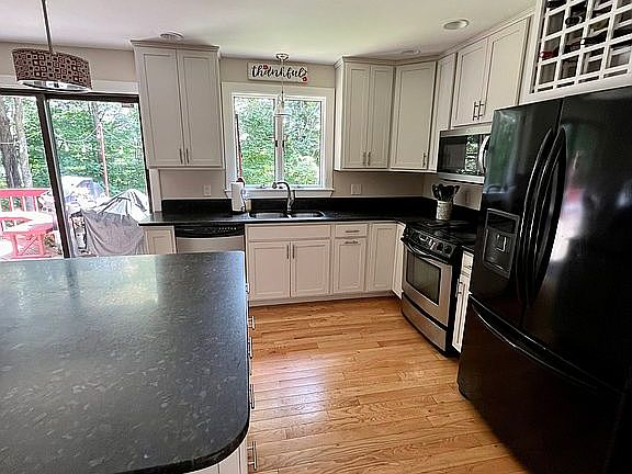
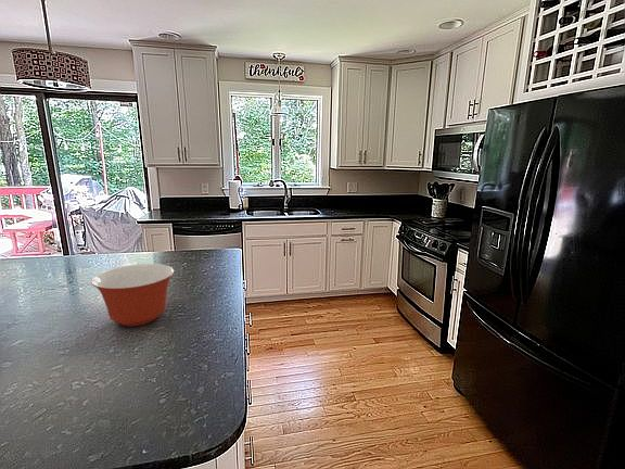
+ mixing bowl (137, 296)
